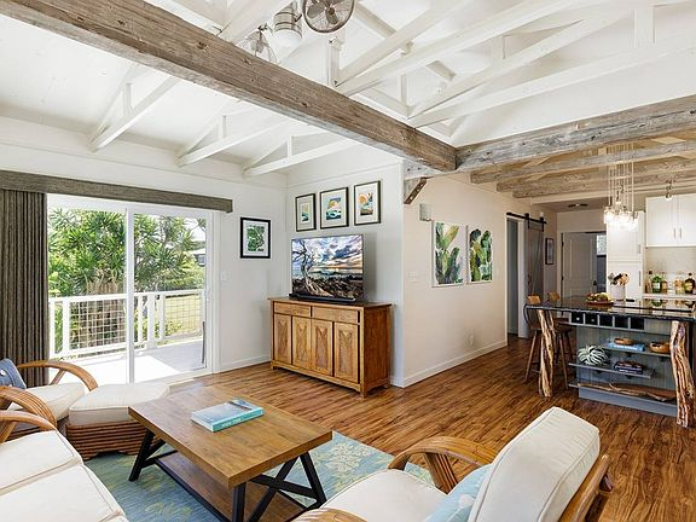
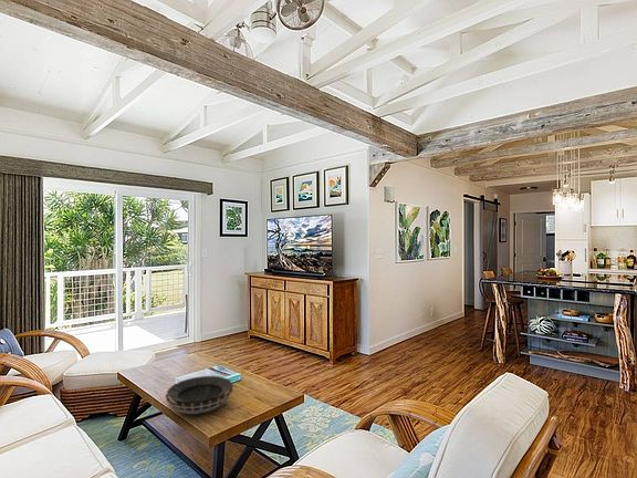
+ decorative bowl (200, 397)
